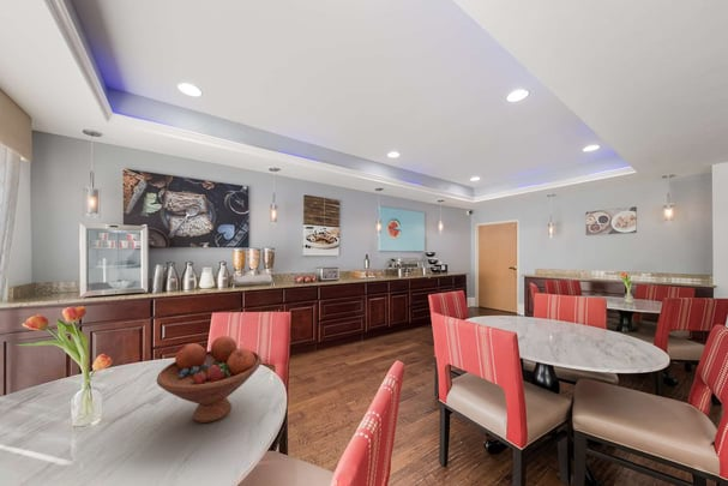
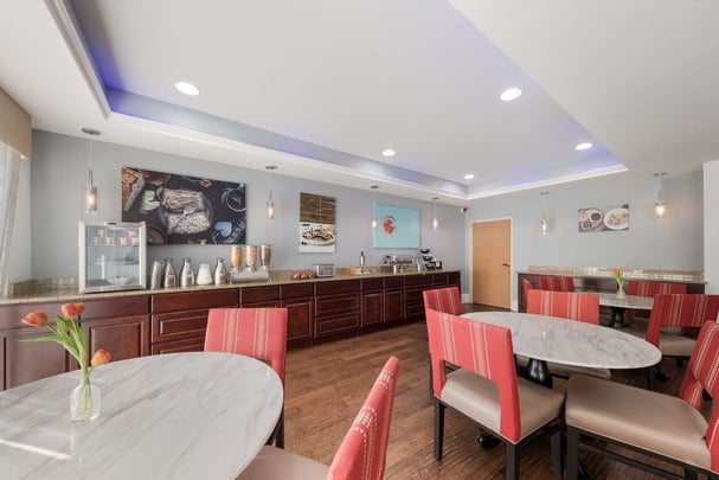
- fruit bowl (212, 379)
